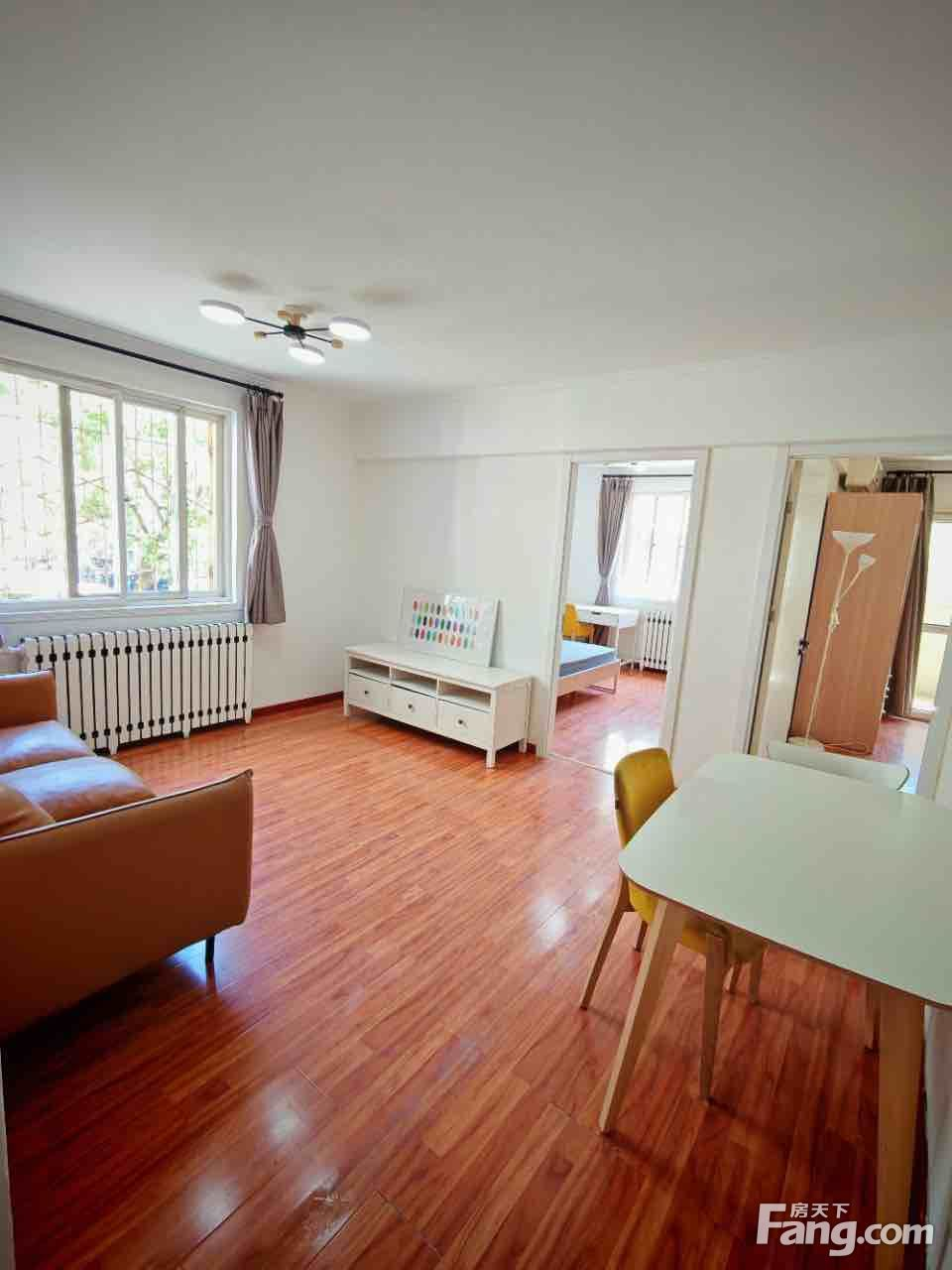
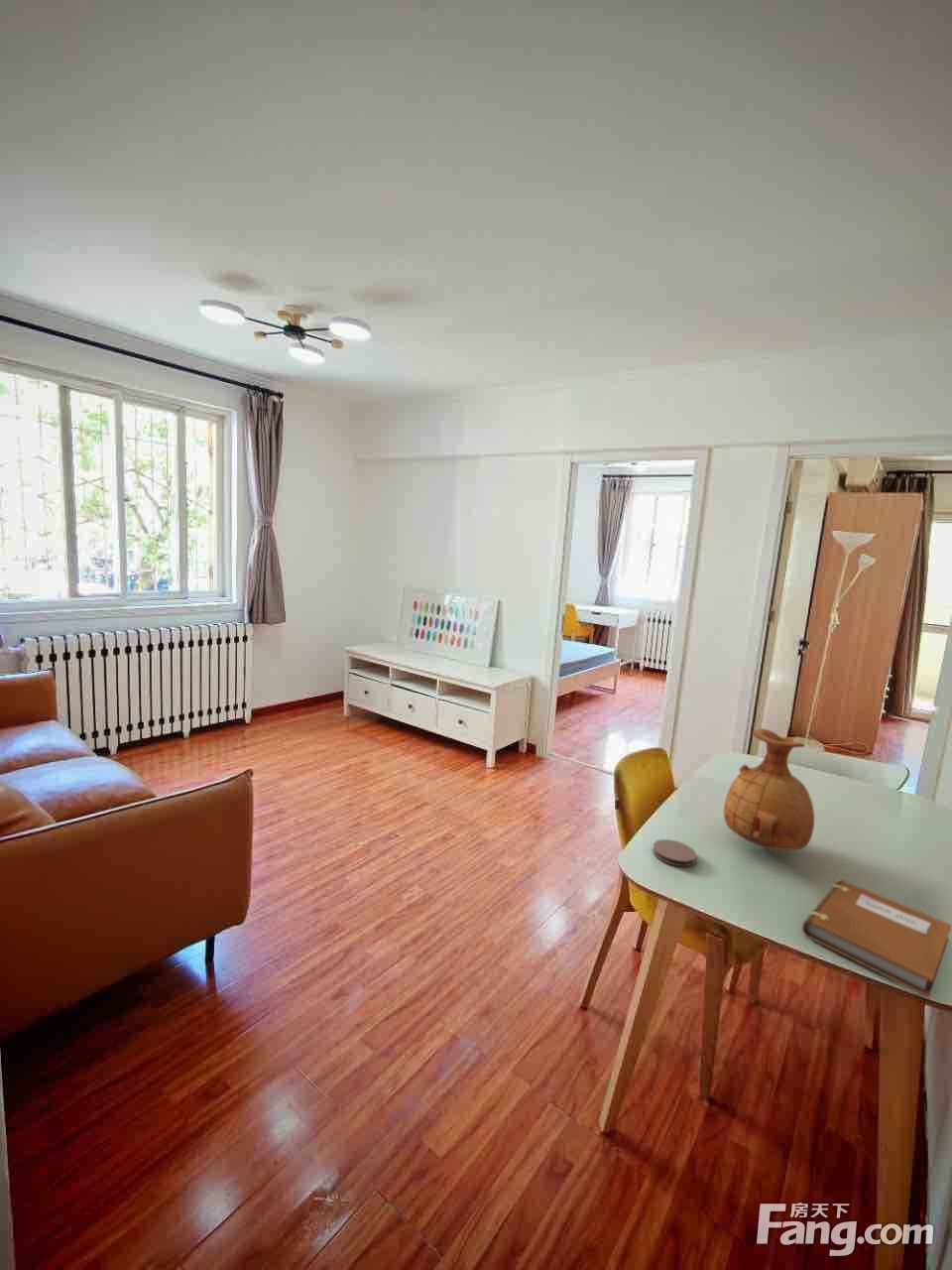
+ notebook (877, 928)
+ coaster (673, 852)
+ vase (771, 792)
